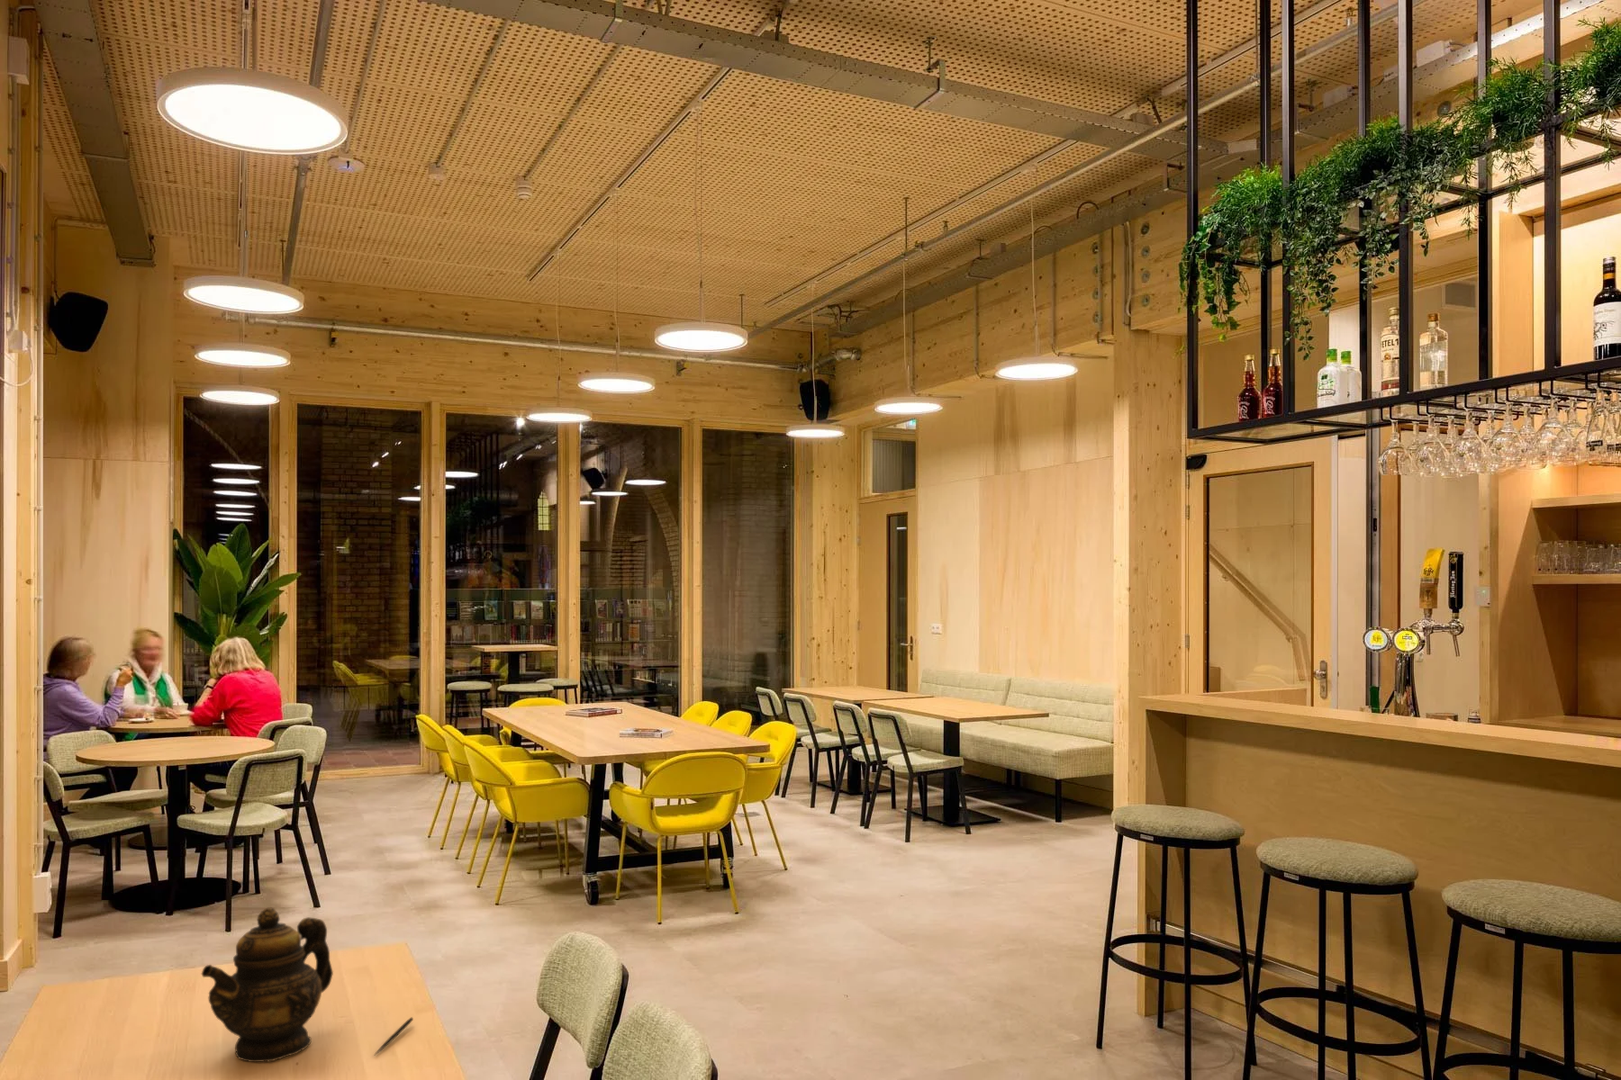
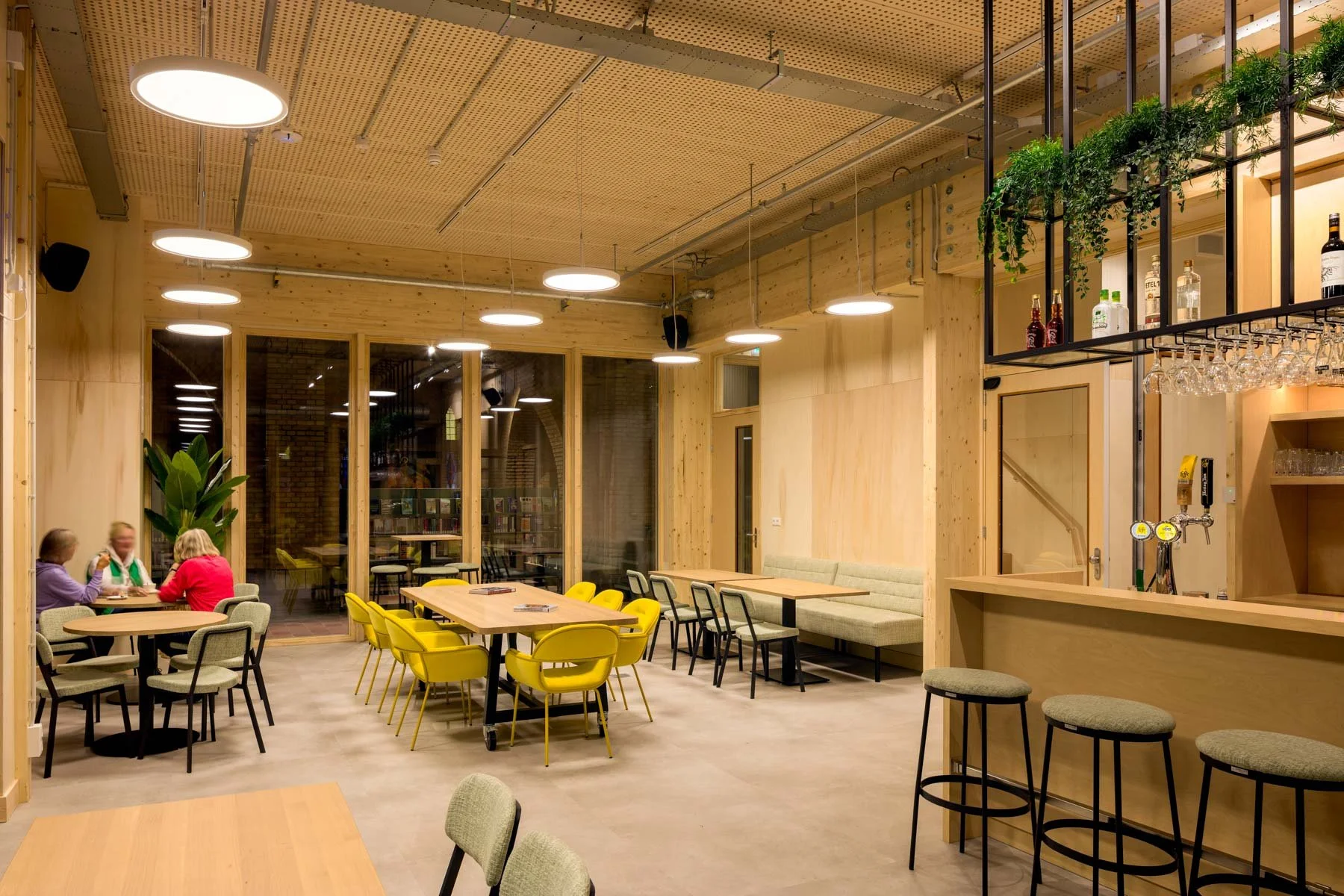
- teapot (271, 976)
- pen (393, 1035)
